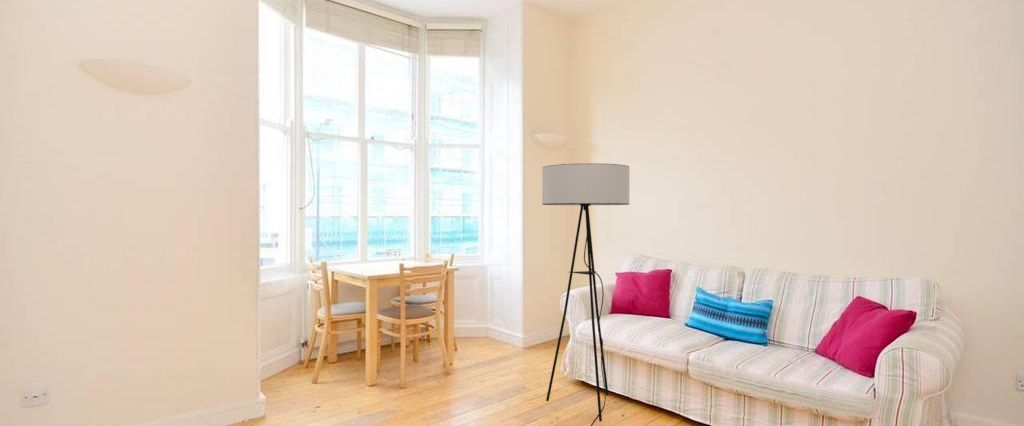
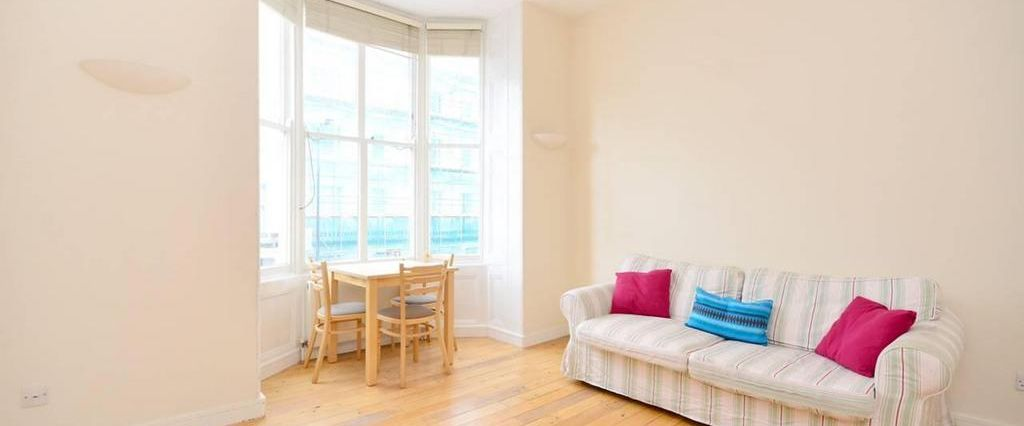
- floor lamp (569, 292)
